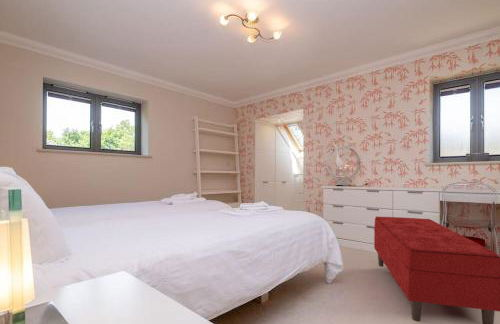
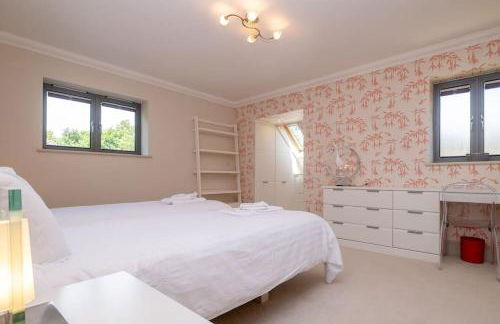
- bench (421, 260)
